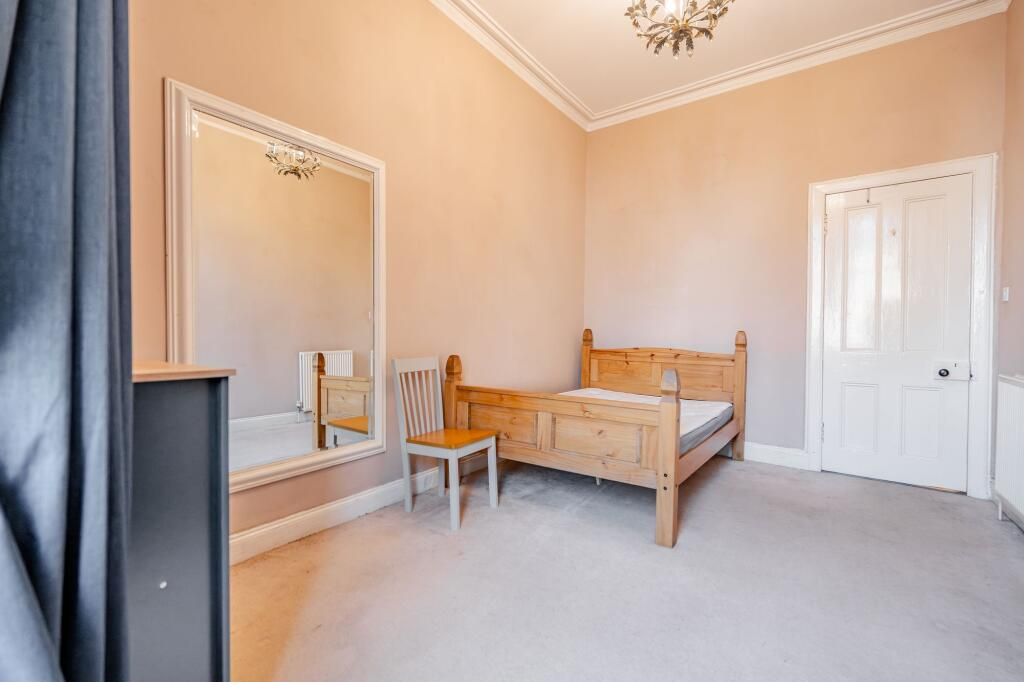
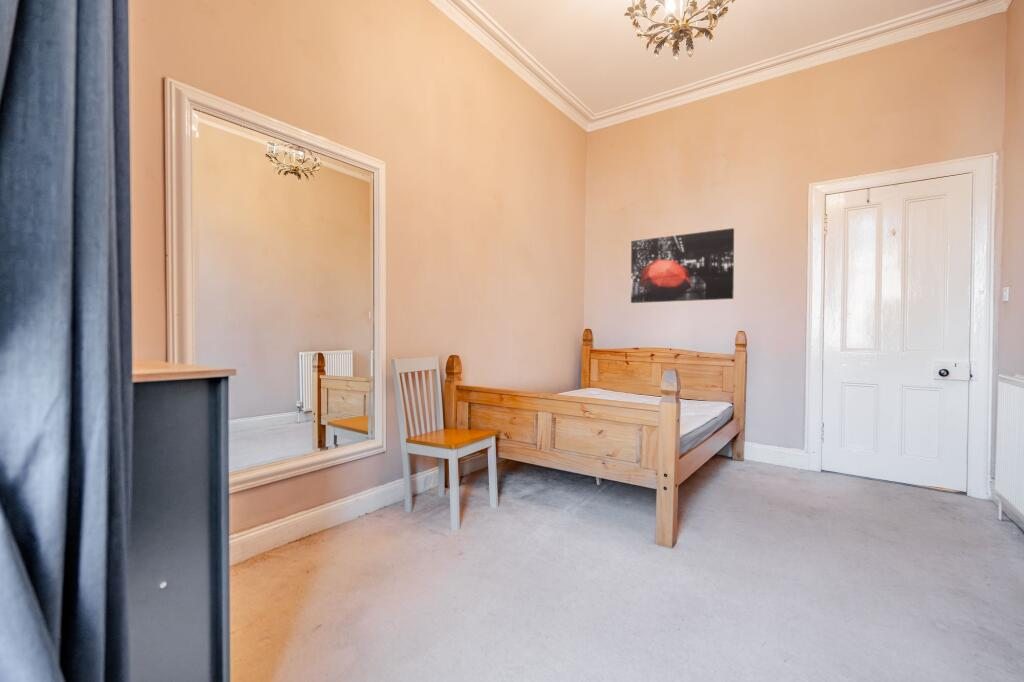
+ wall art (679, 268)
